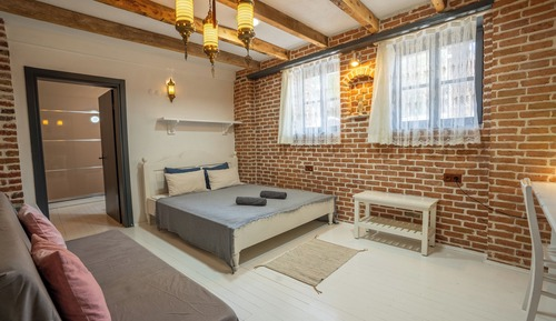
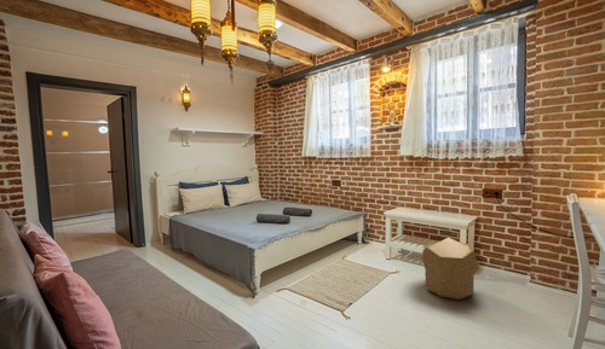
+ pouf (448, 263)
